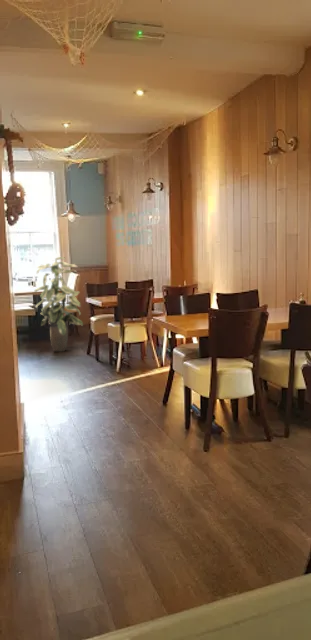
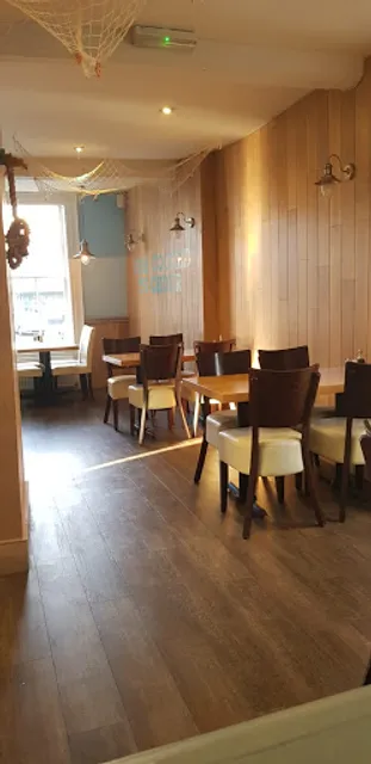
- indoor plant (60, 304)
